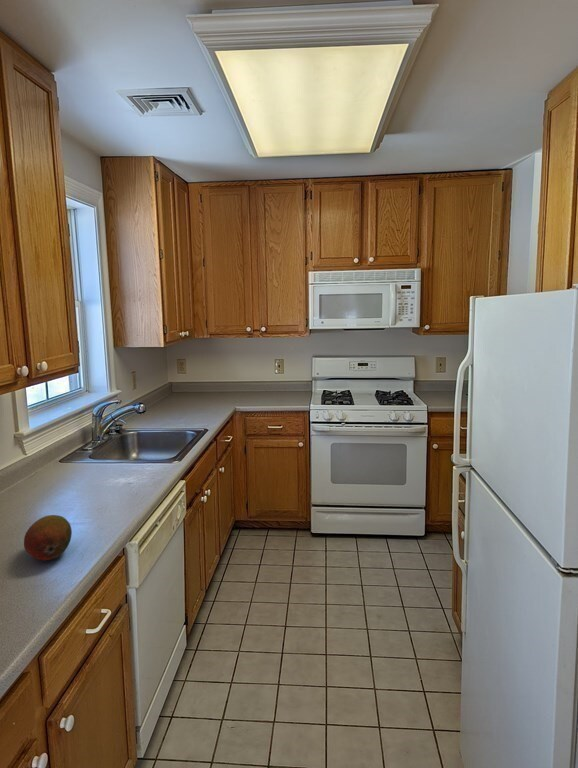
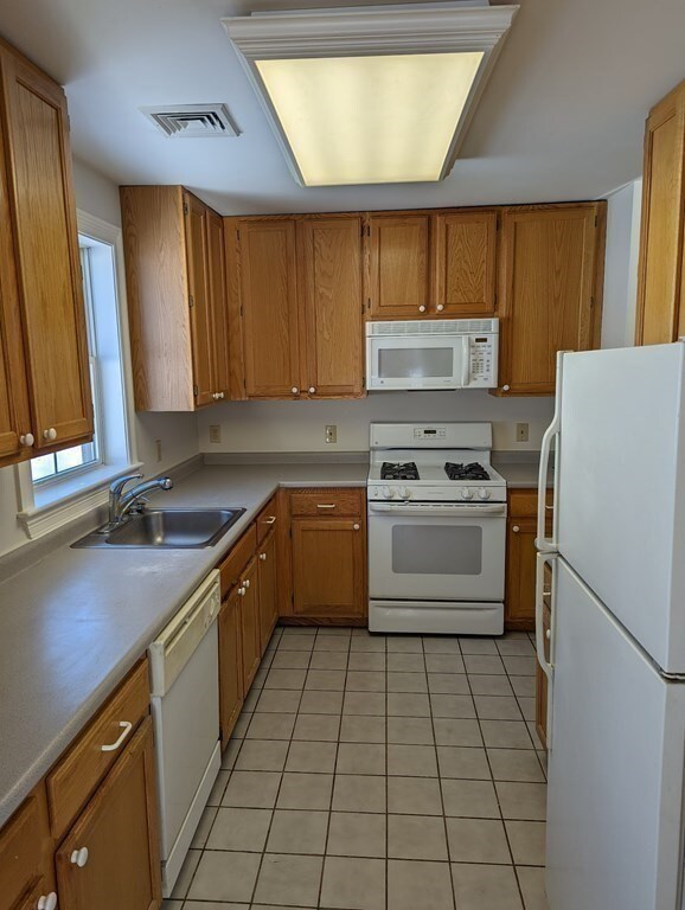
- fruit (48, 536)
